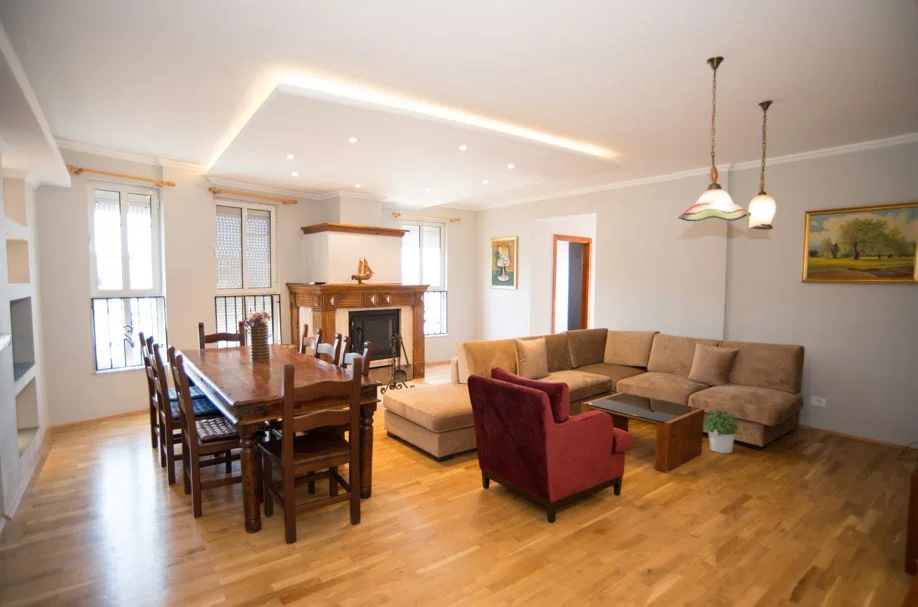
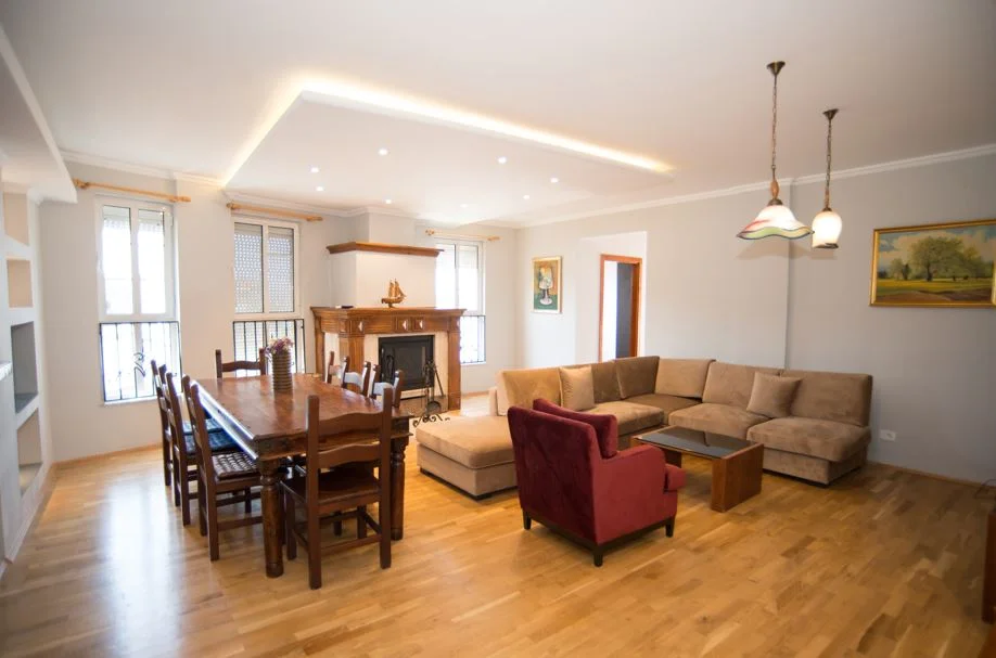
- potted plant (719, 429)
